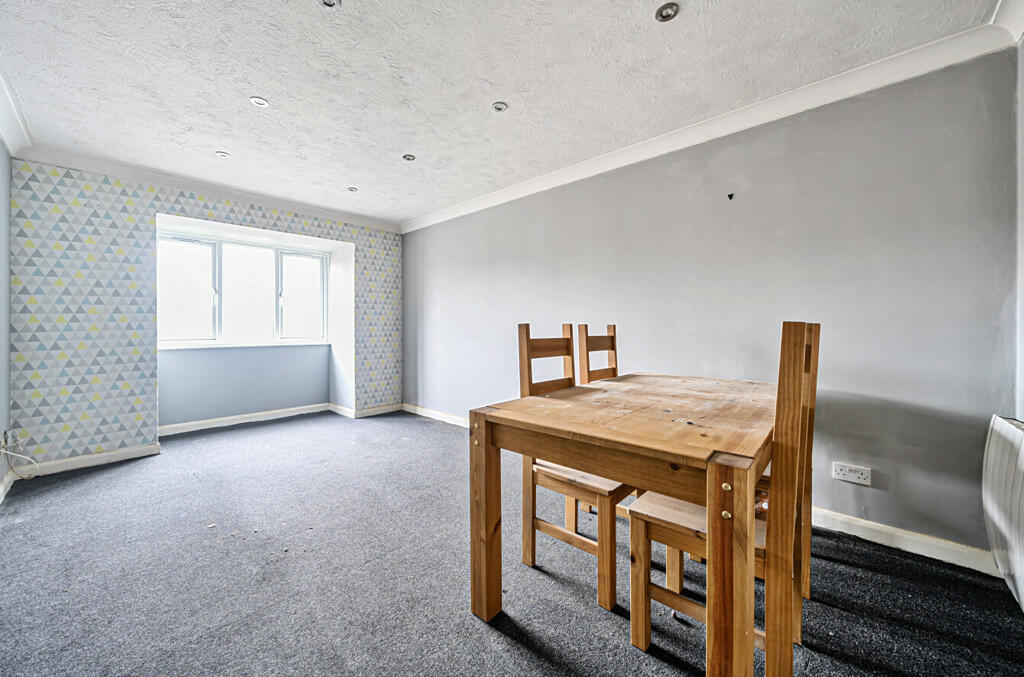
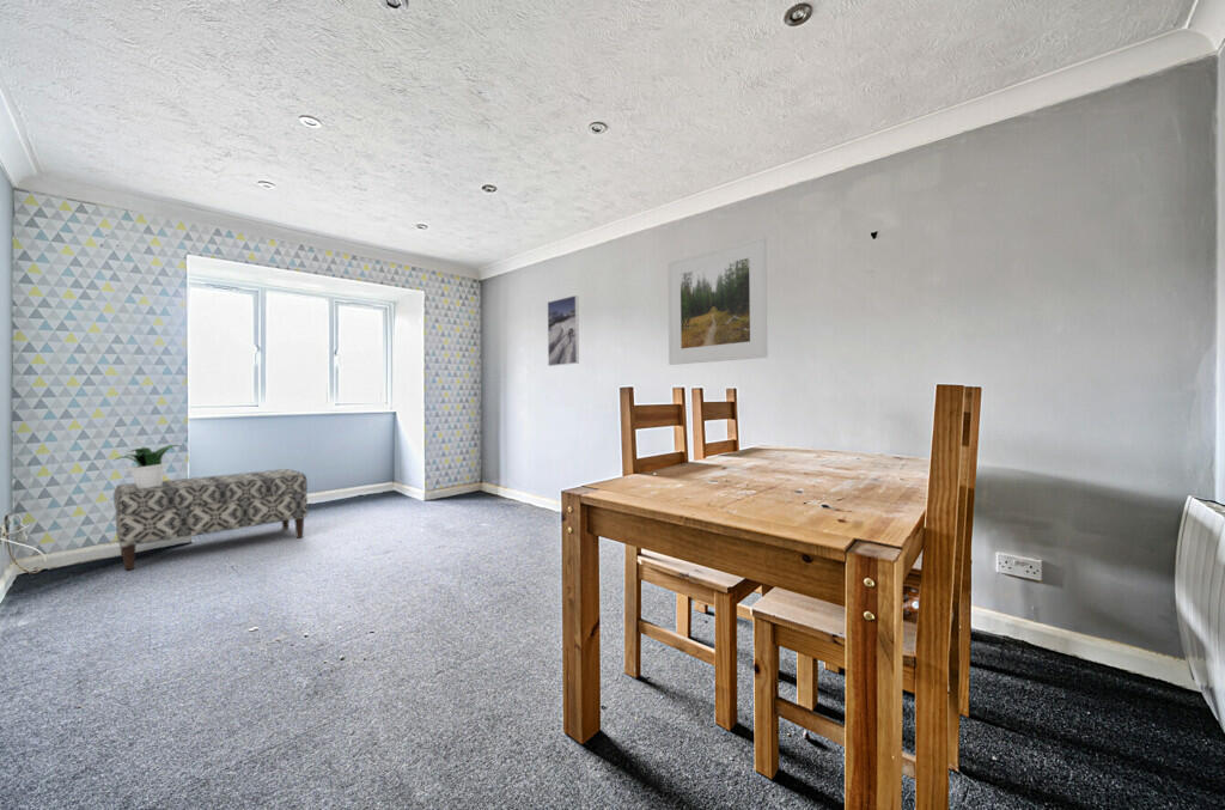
+ bench (217, 512)
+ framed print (713, 305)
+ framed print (562, 331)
+ potted plant (153, 467)
